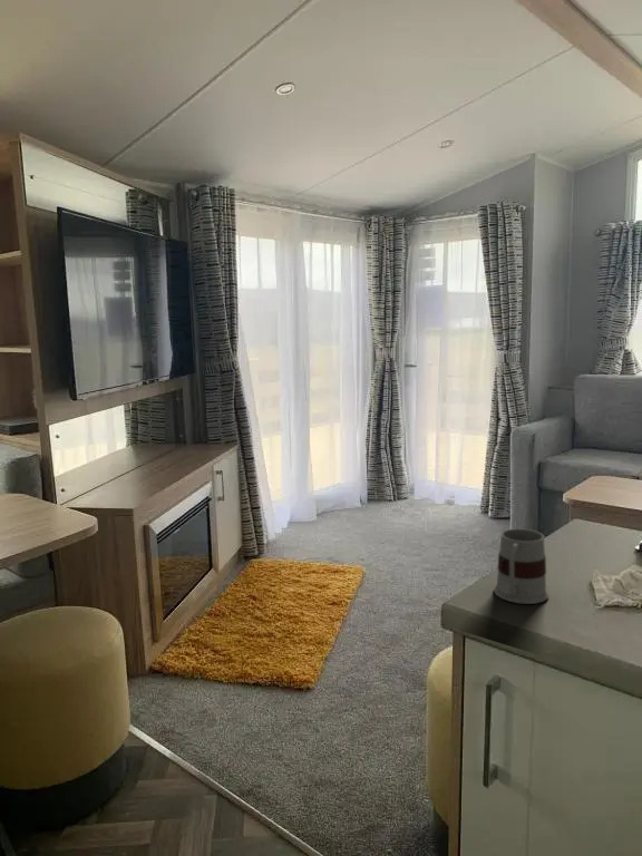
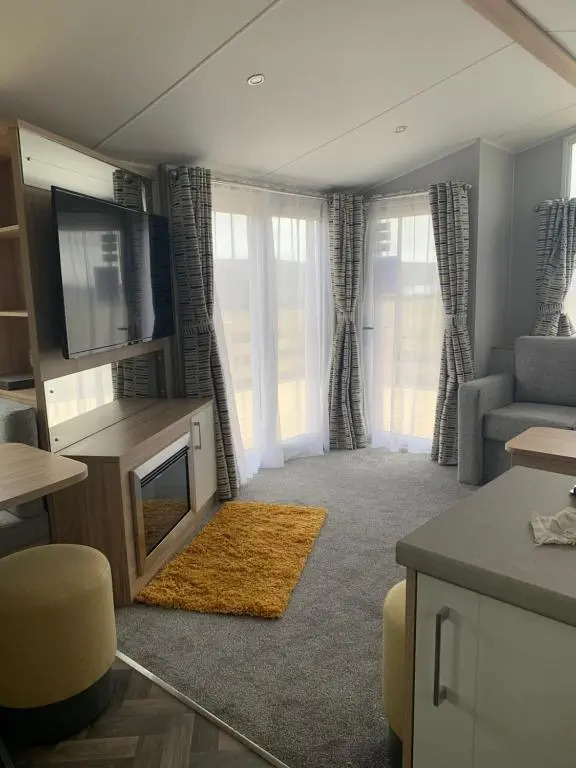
- mug (519, 566)
